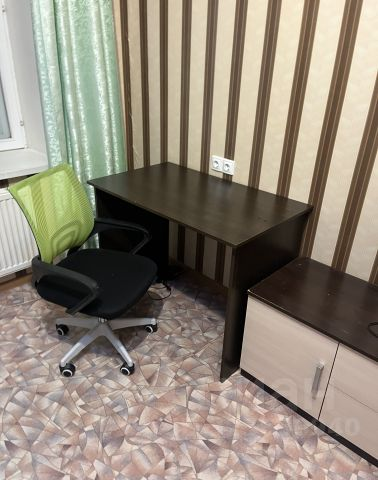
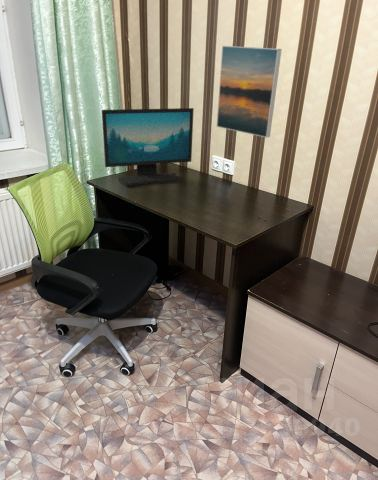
+ computer monitor (149, 146)
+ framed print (246, 91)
